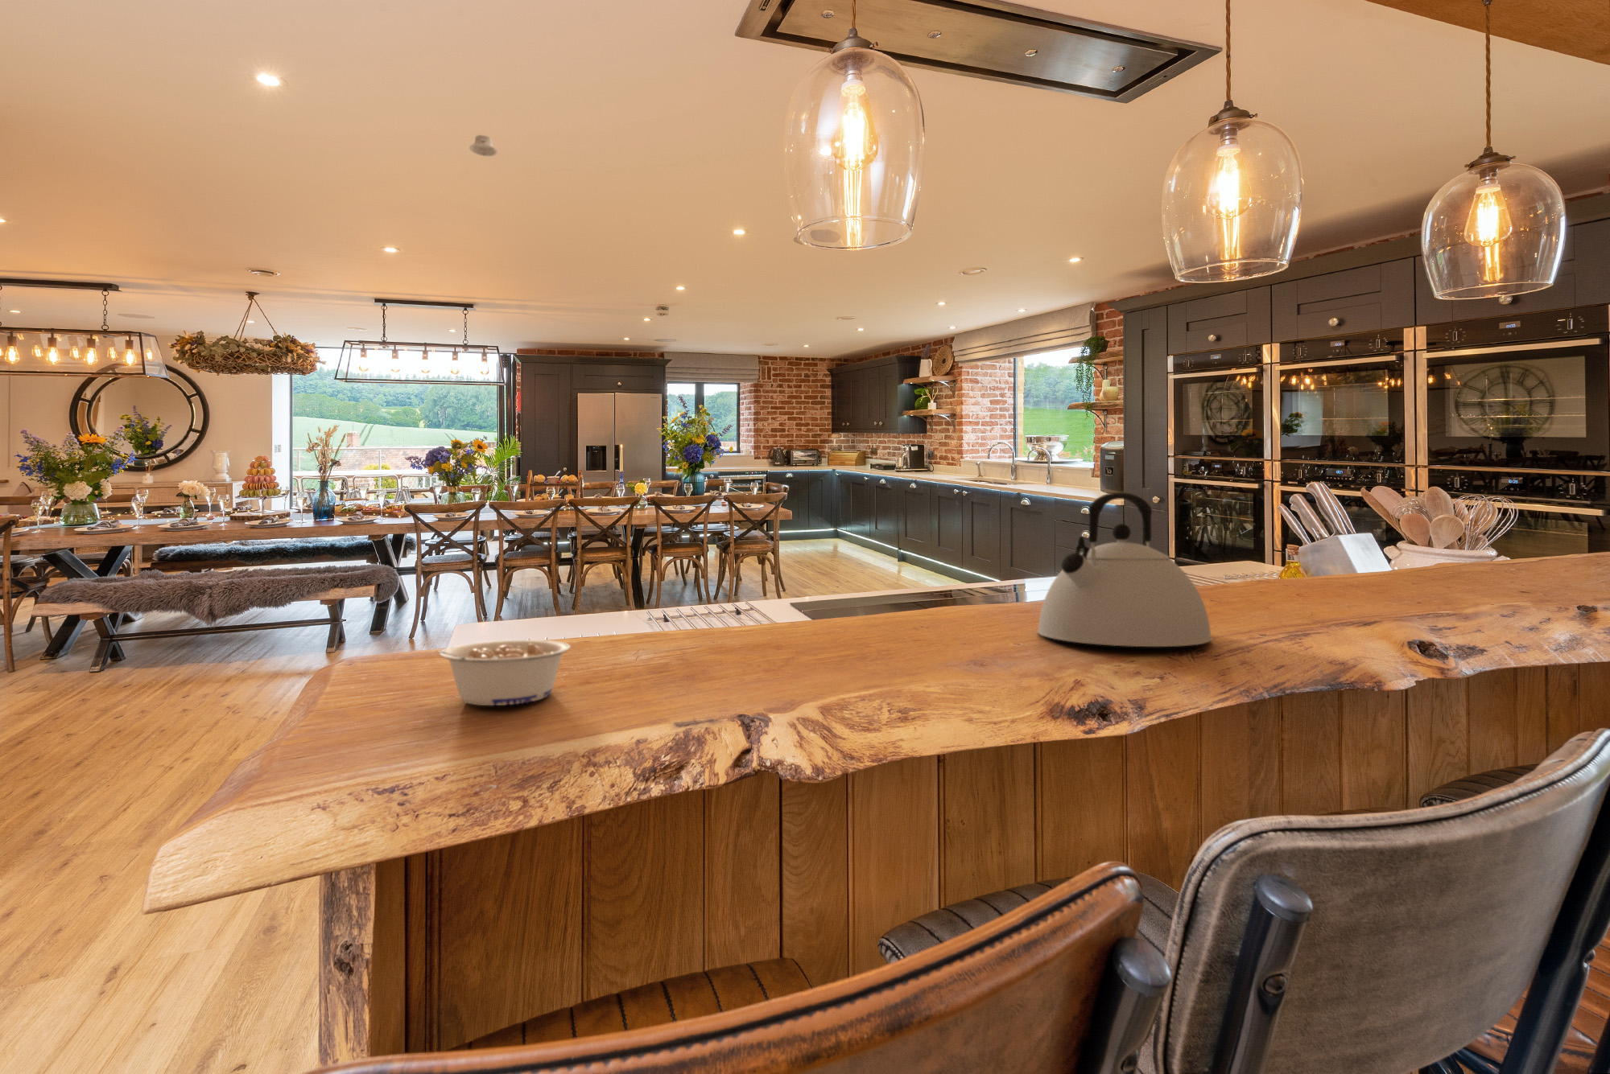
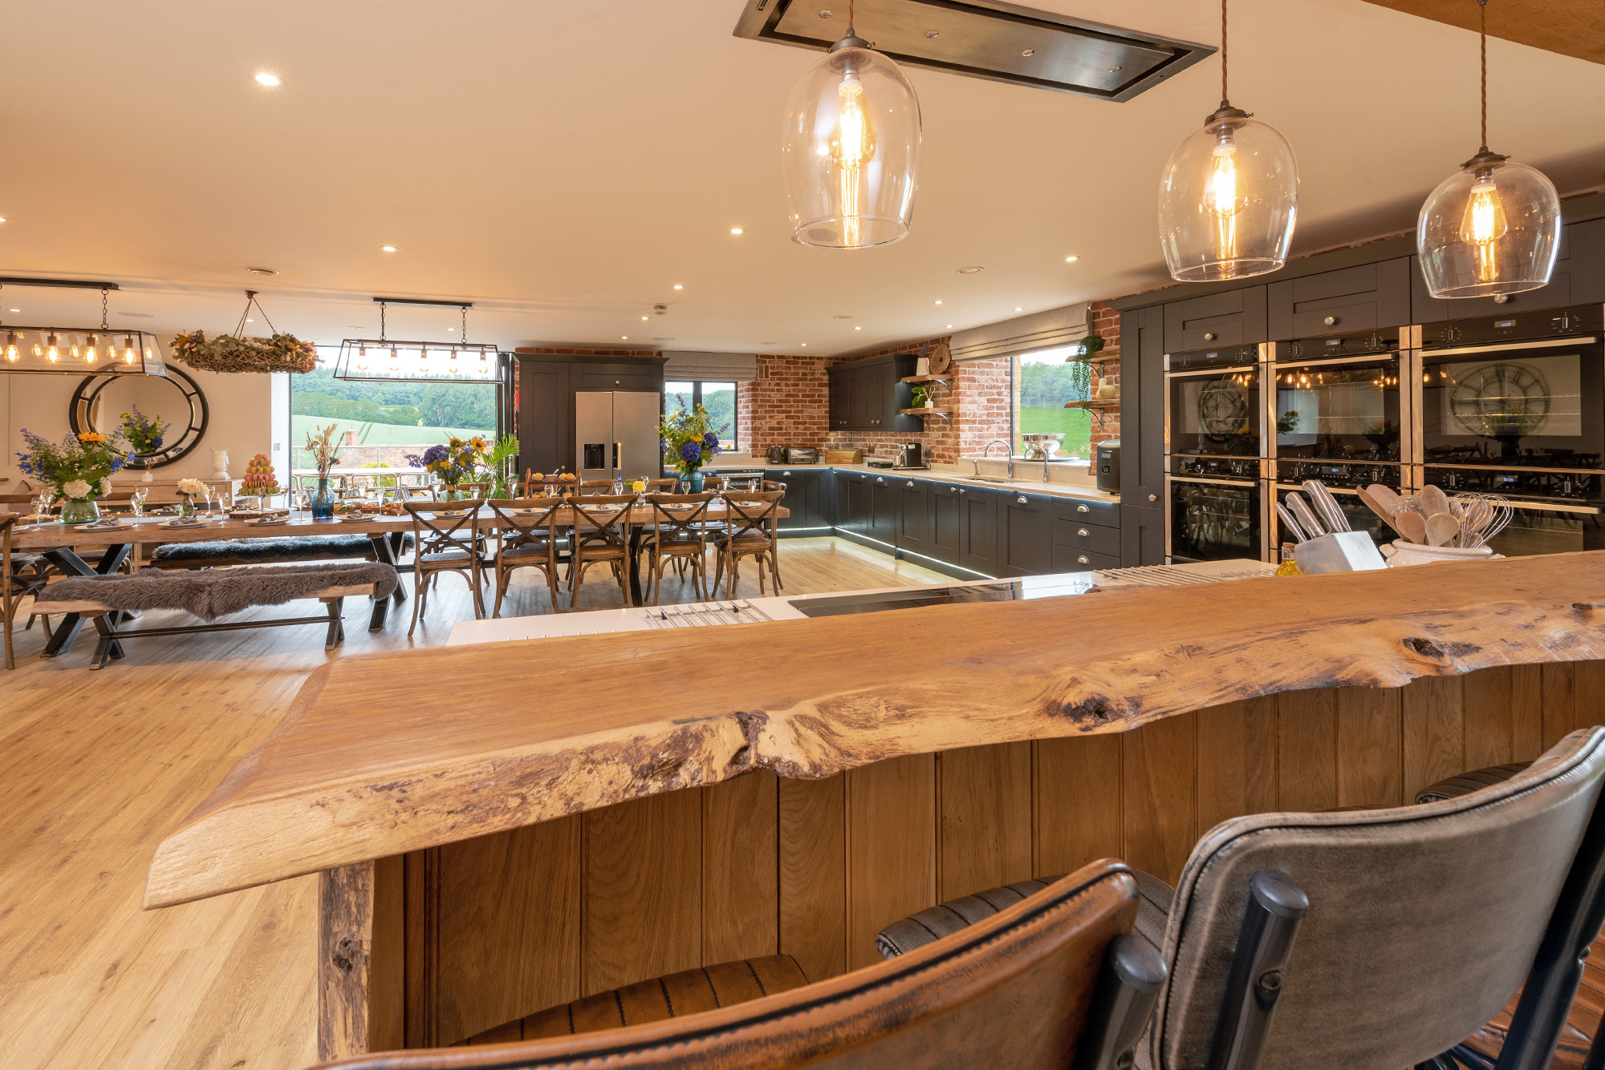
- legume (506, 668)
- kettle (1118, 563)
- recessed light (483, 145)
